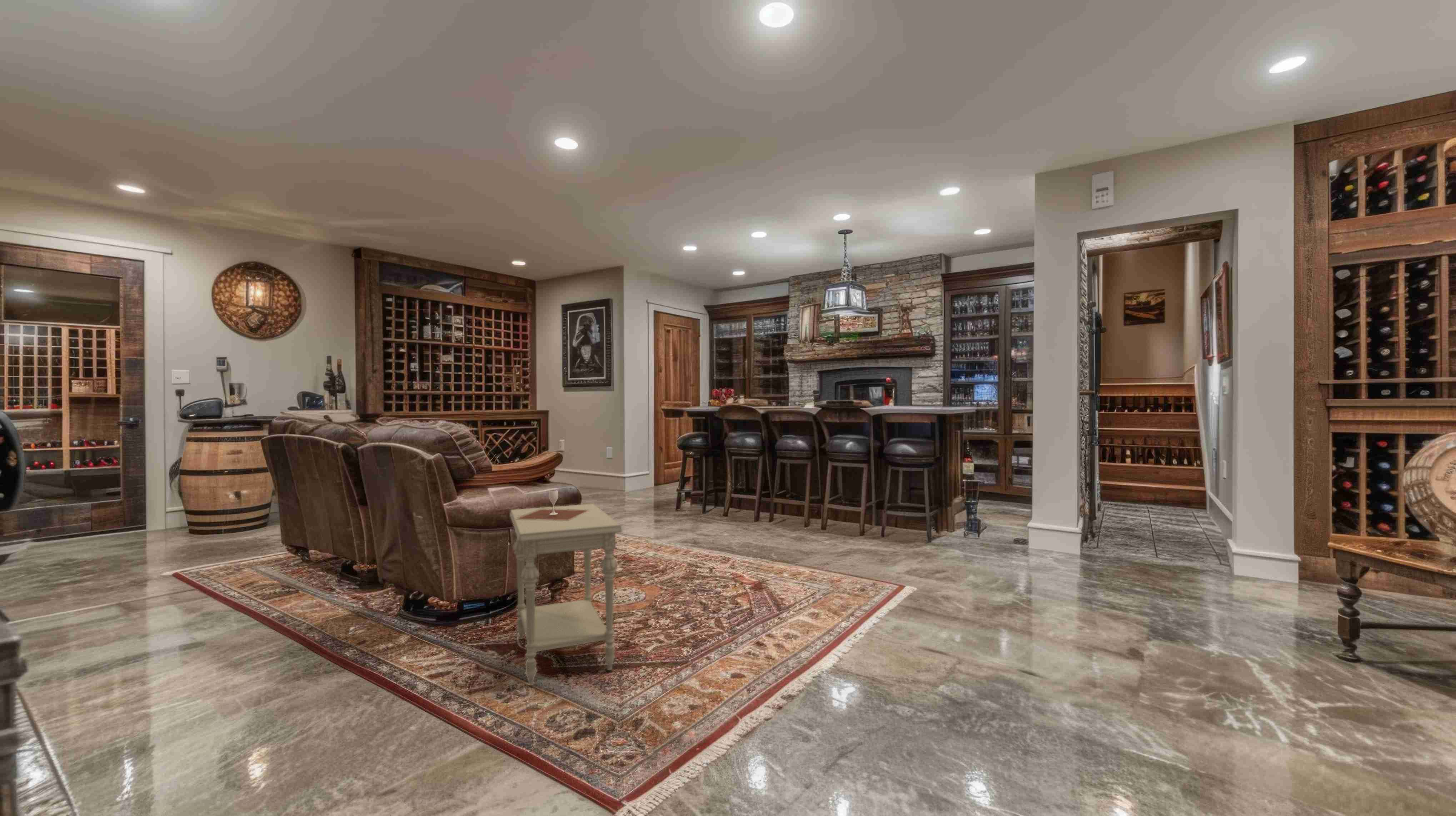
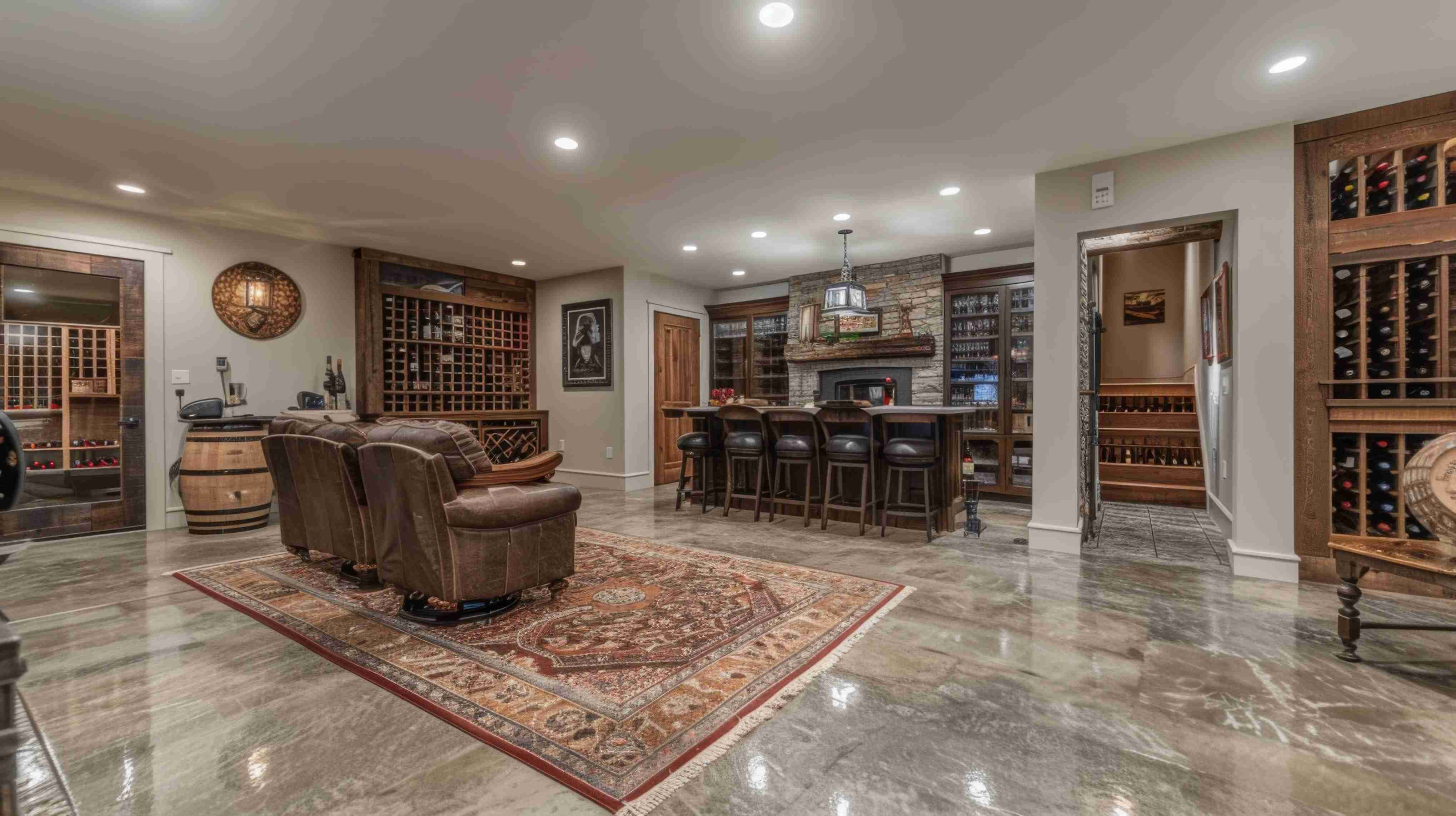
- side table (563, 602)
- wine glass (553, 502)
